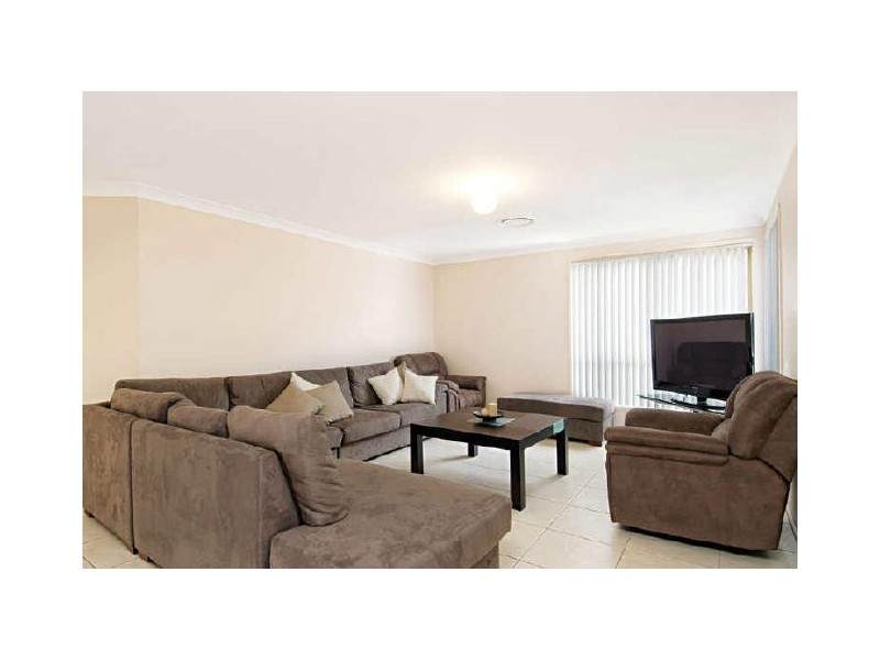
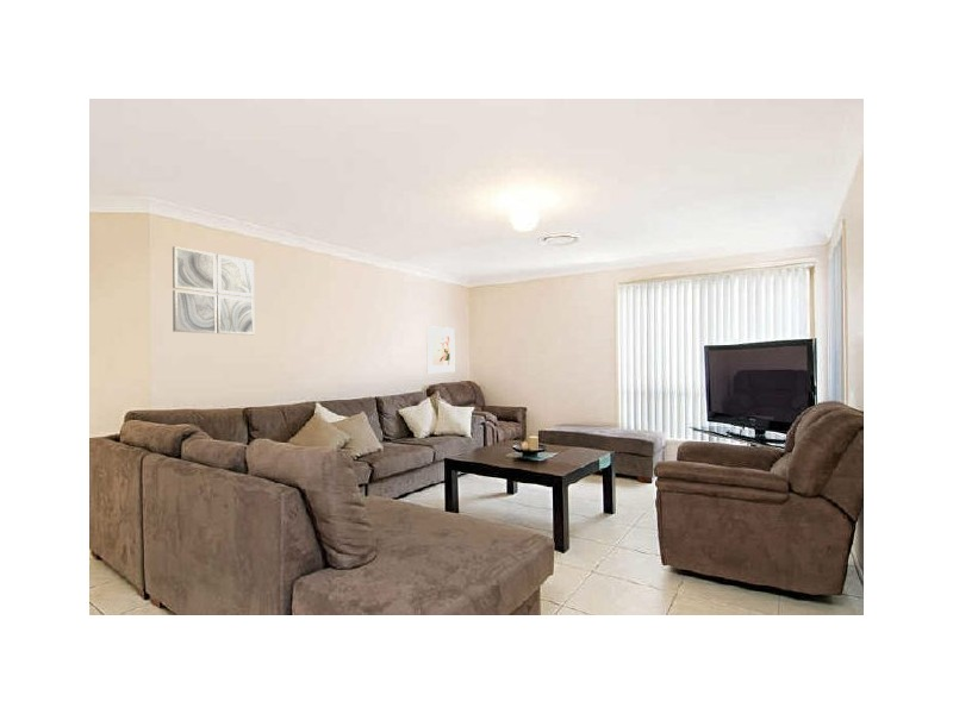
+ wall art (214, 294)
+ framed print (441, 350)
